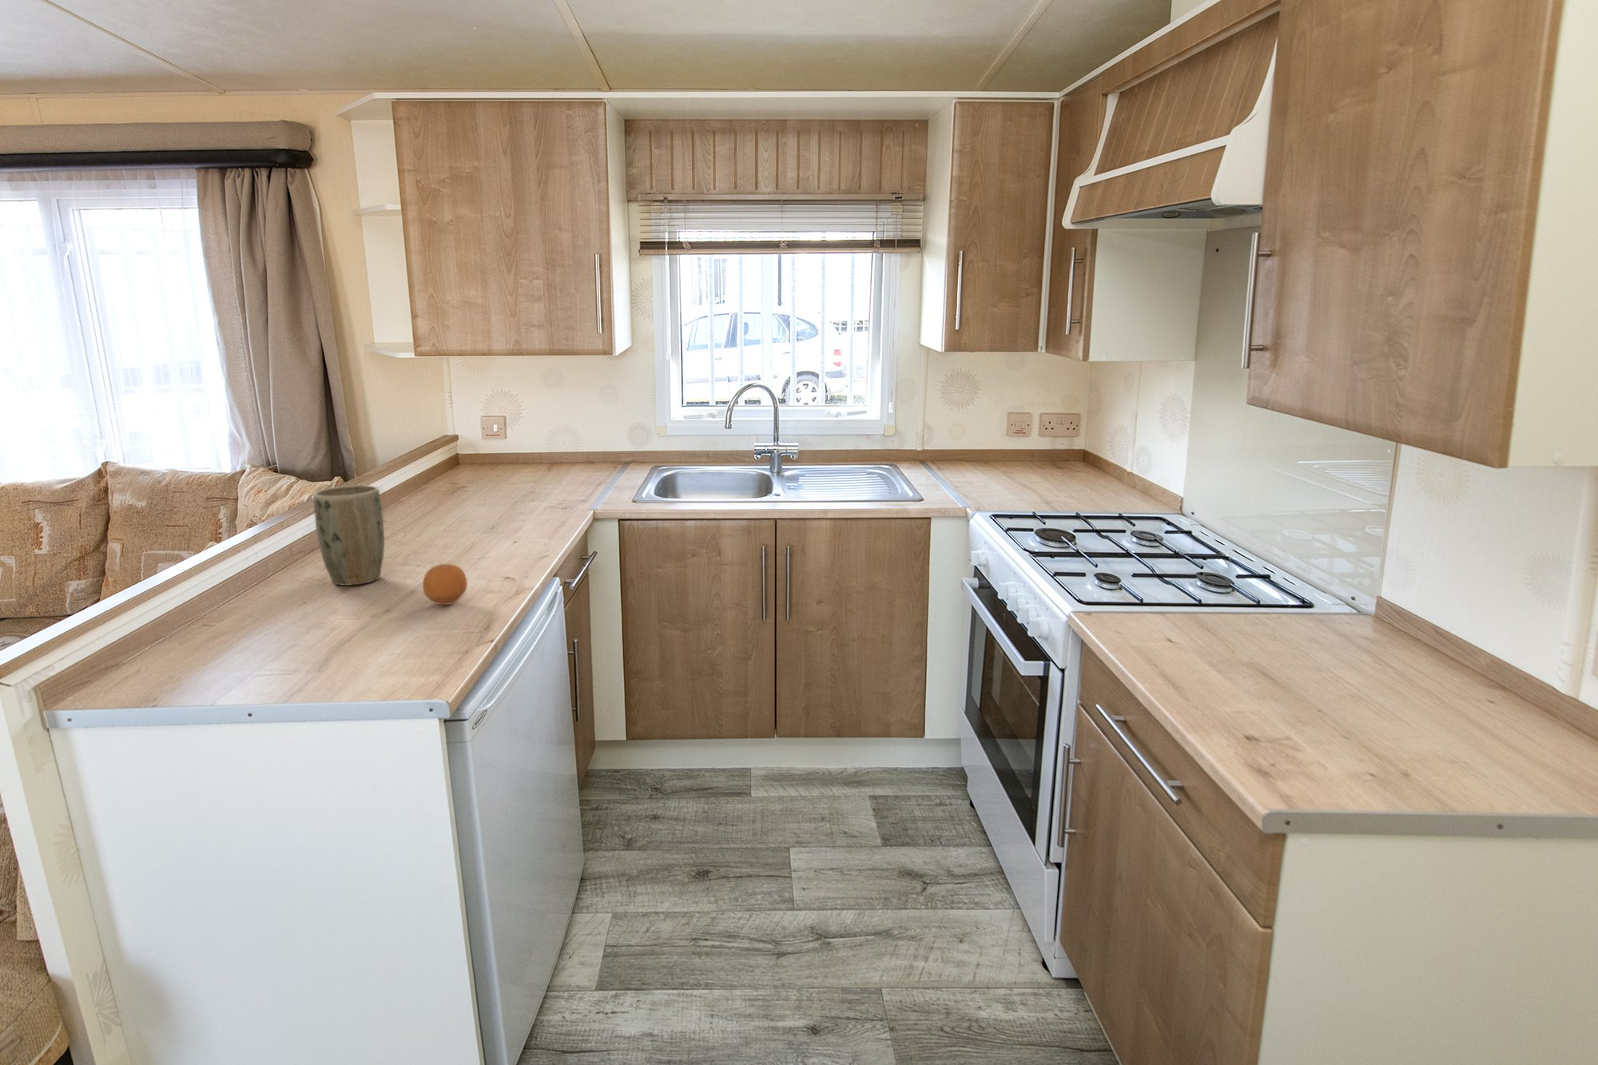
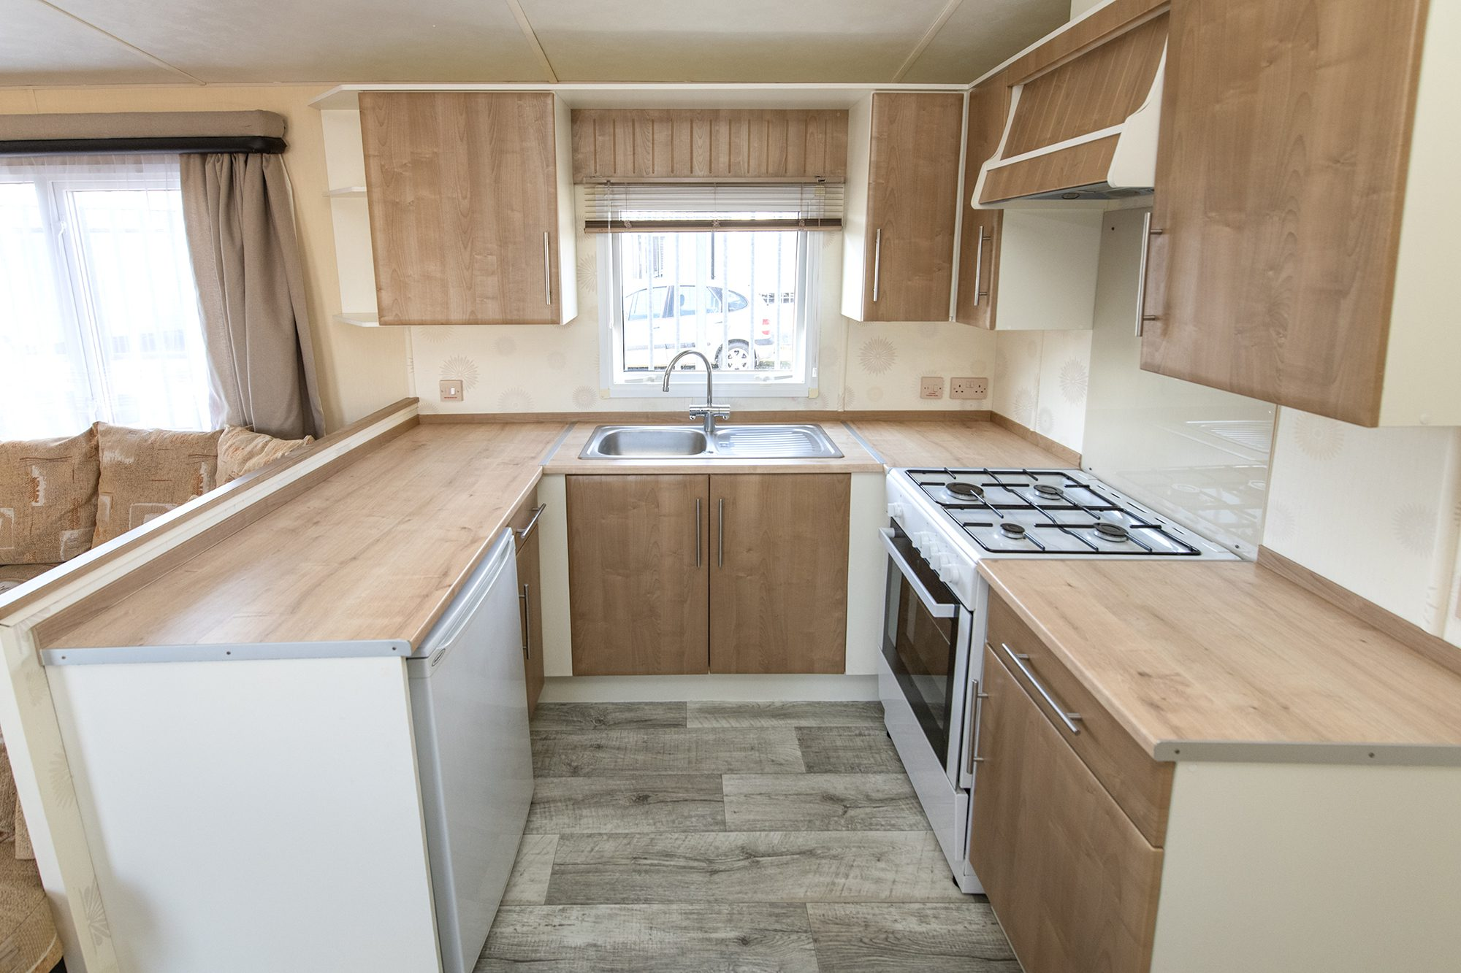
- fruit (446, 584)
- plant pot (352, 535)
